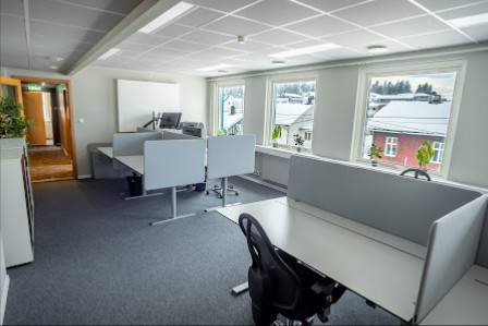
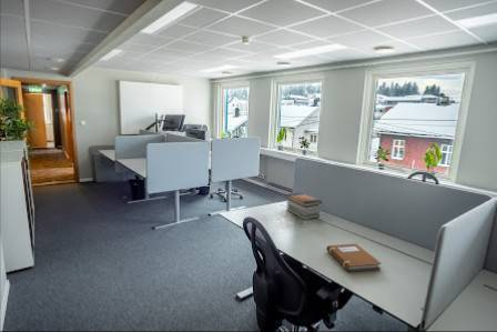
+ notebook (351, 255)
+ book stack (303, 205)
